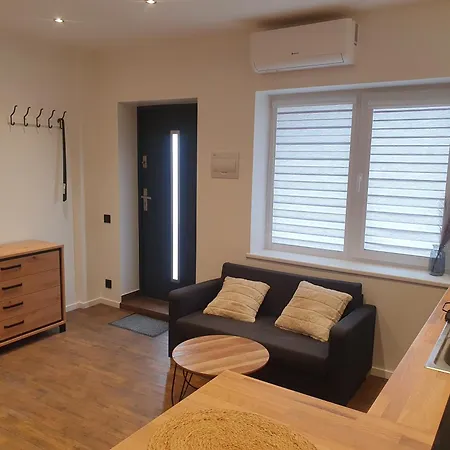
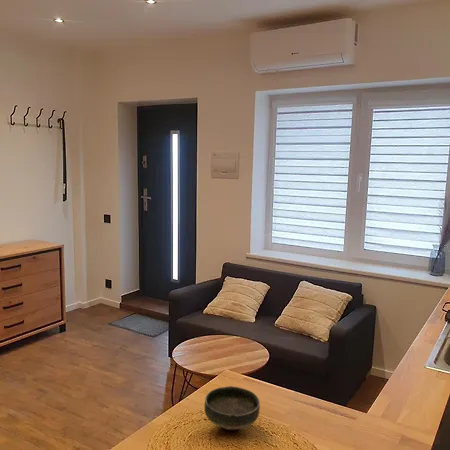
+ bowl (231, 412)
